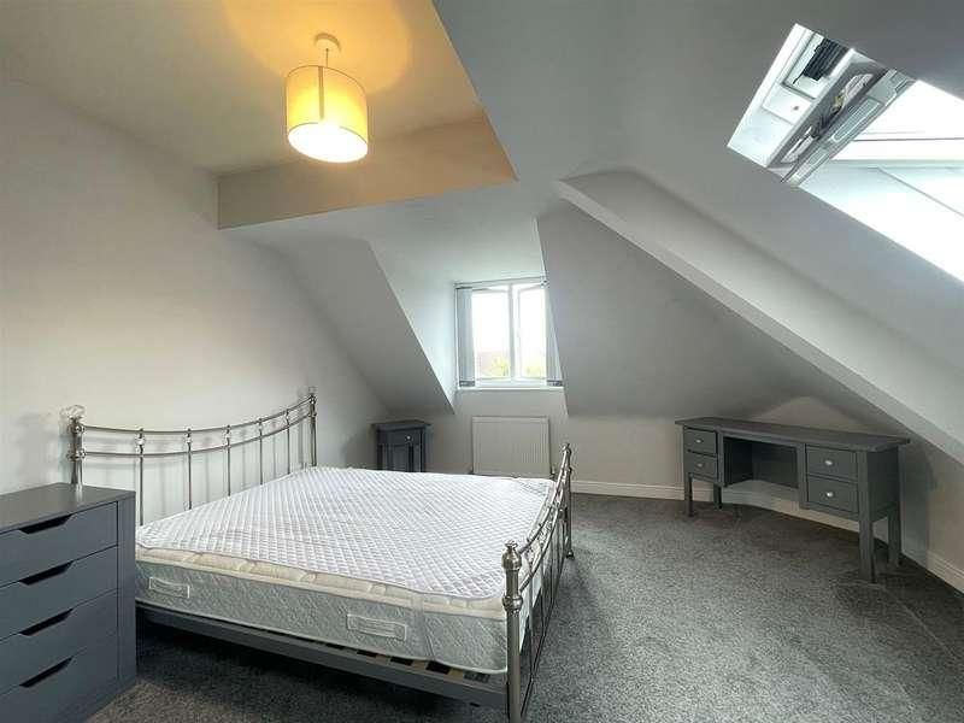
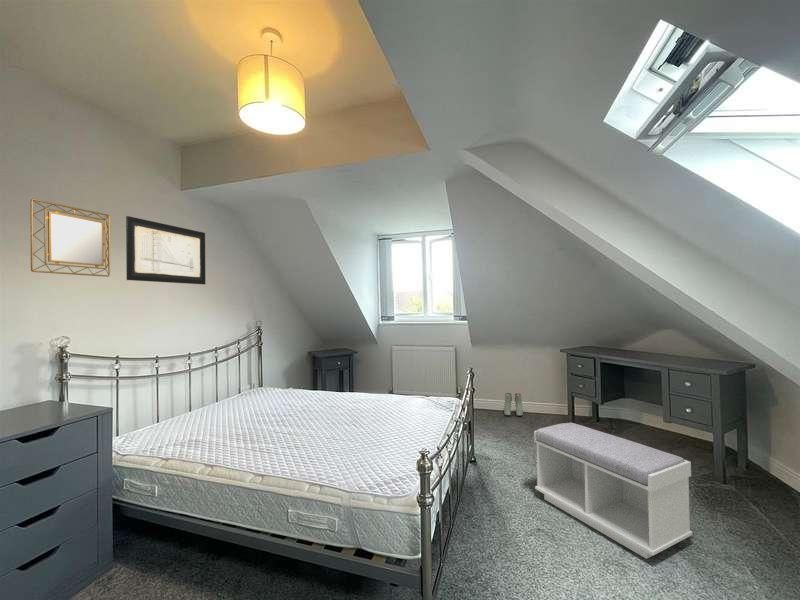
+ wall art (170, 253)
+ bench (603, 479)
+ boots (515, 404)
+ home mirror (75, 240)
